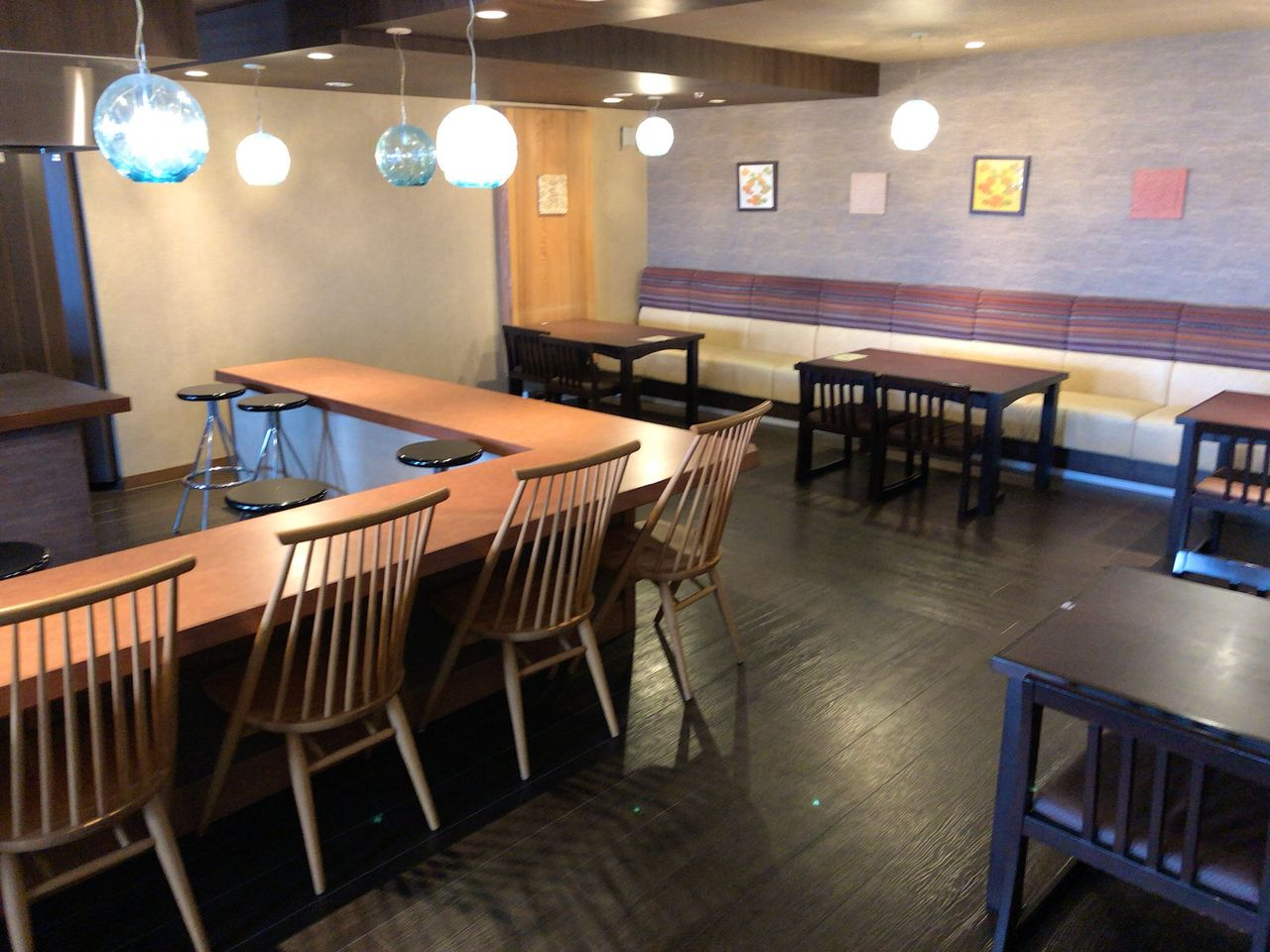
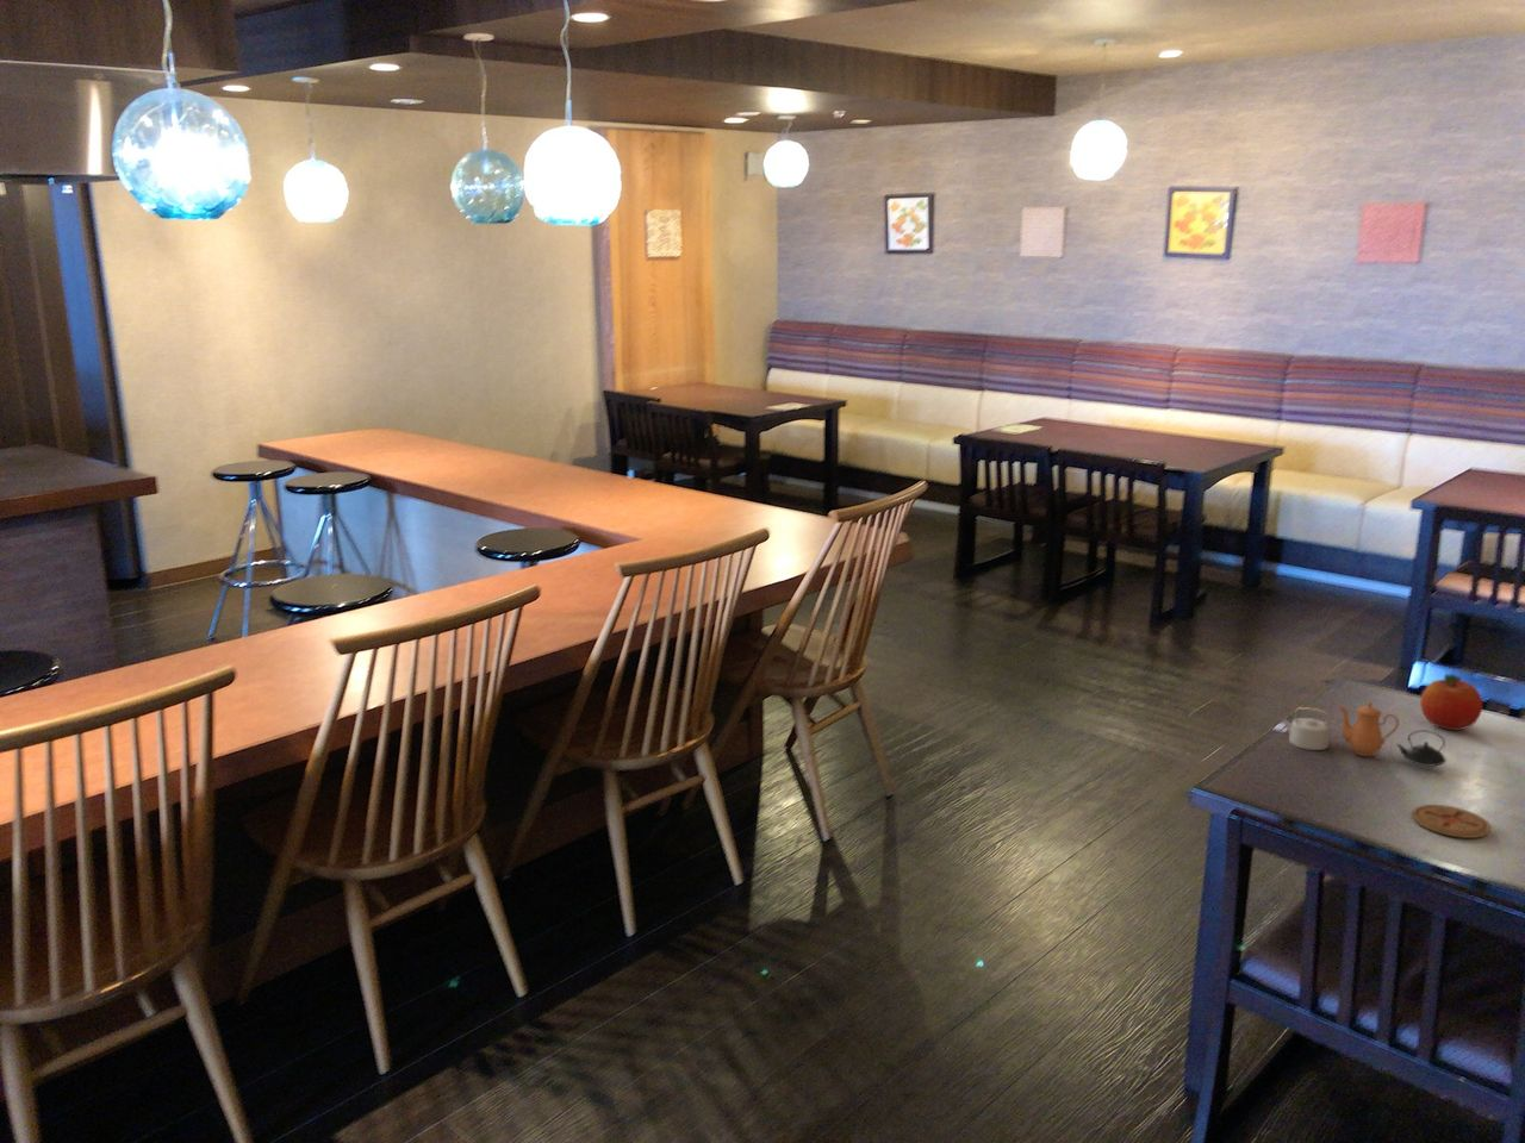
+ teapot (1363, 726)
+ fruit (1451, 699)
+ coaster (1449, 820)
